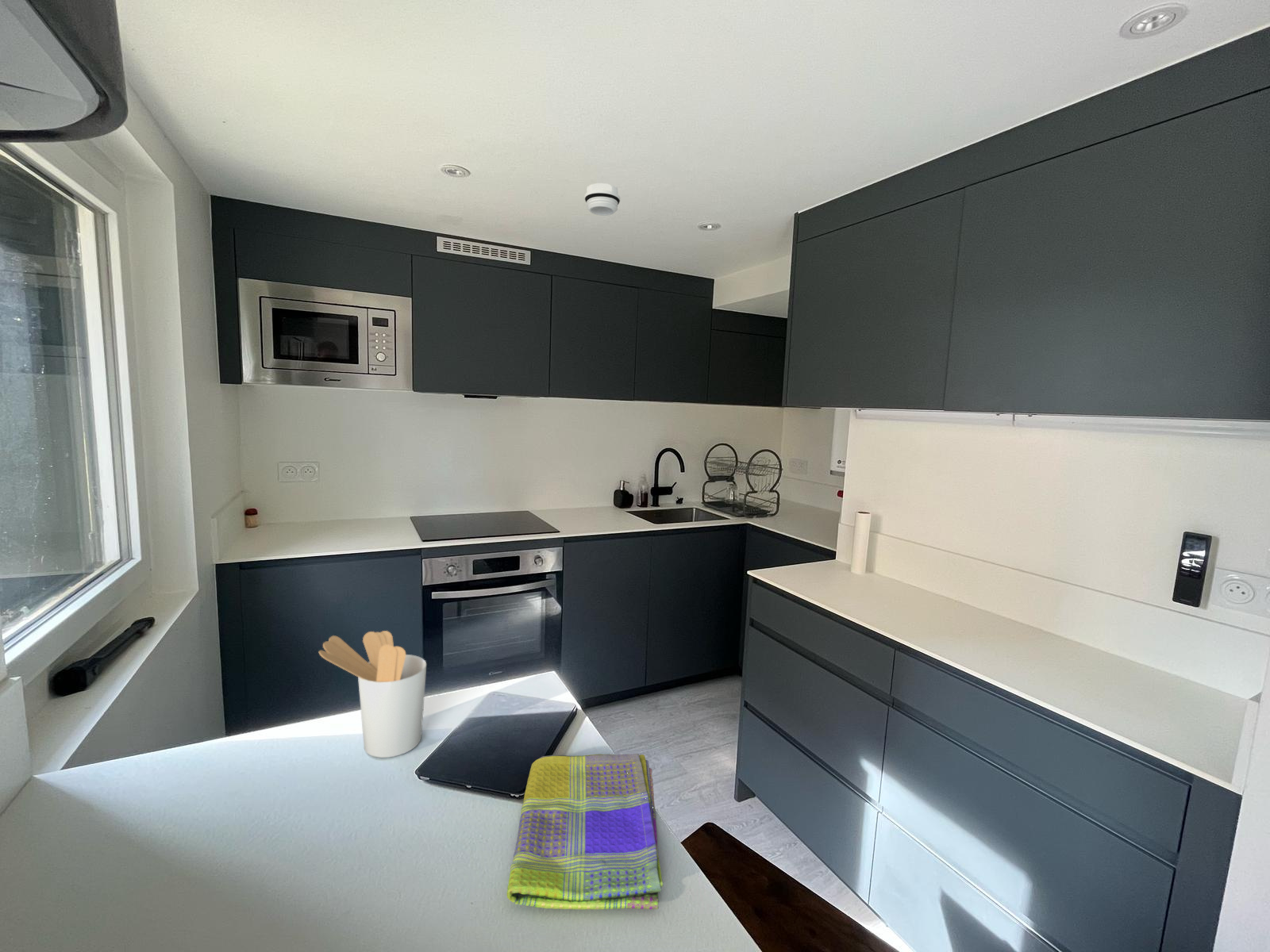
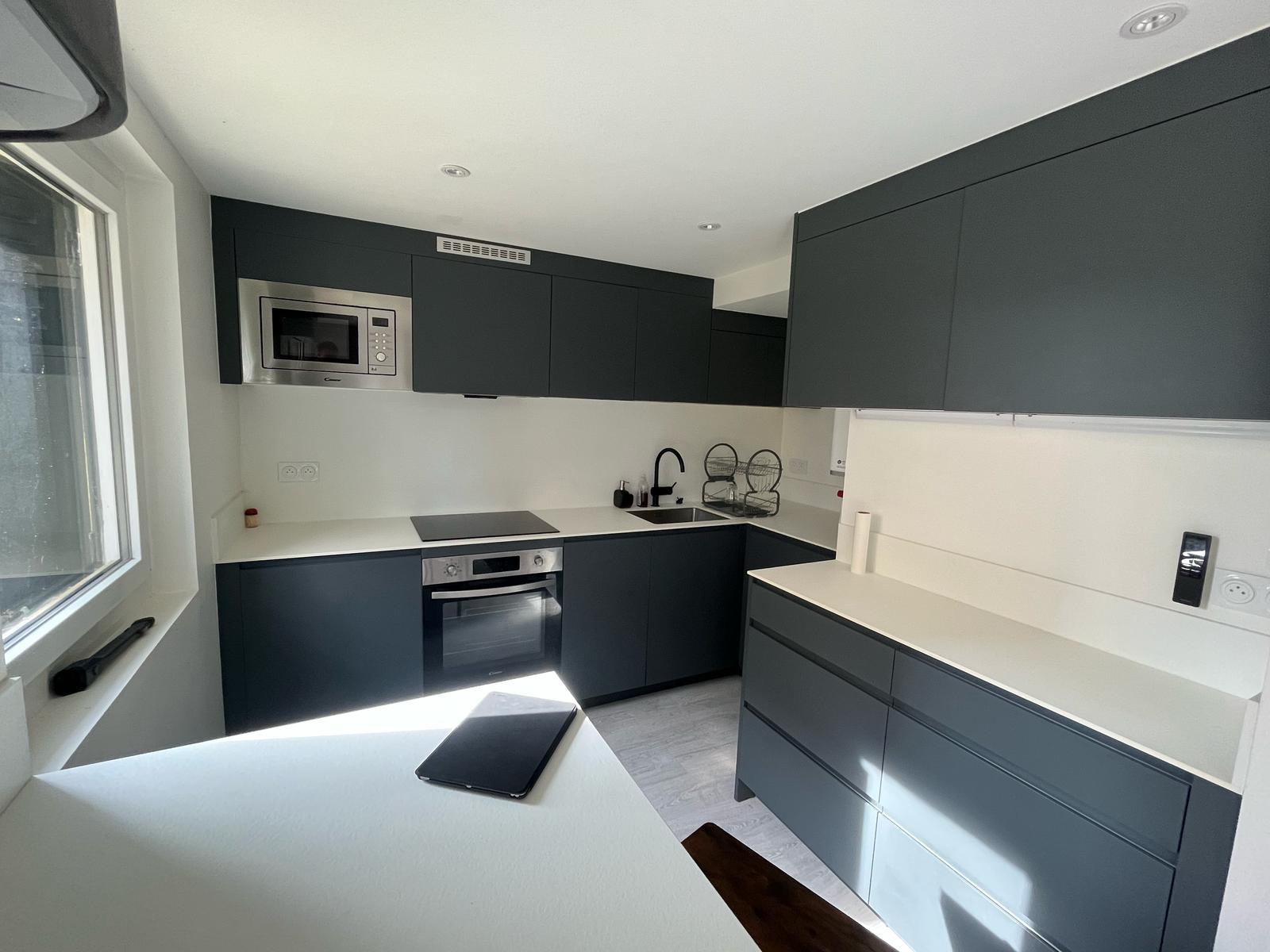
- dish towel (587, 817)
- smoke detector (602, 200)
- utensil holder (374, 689)
